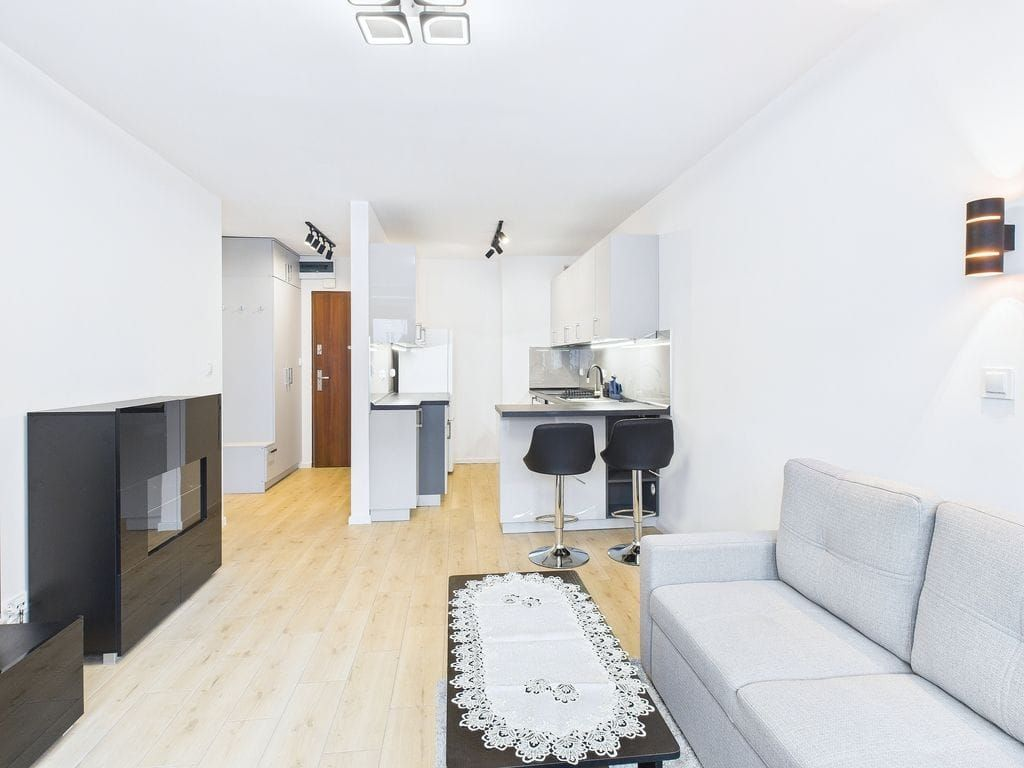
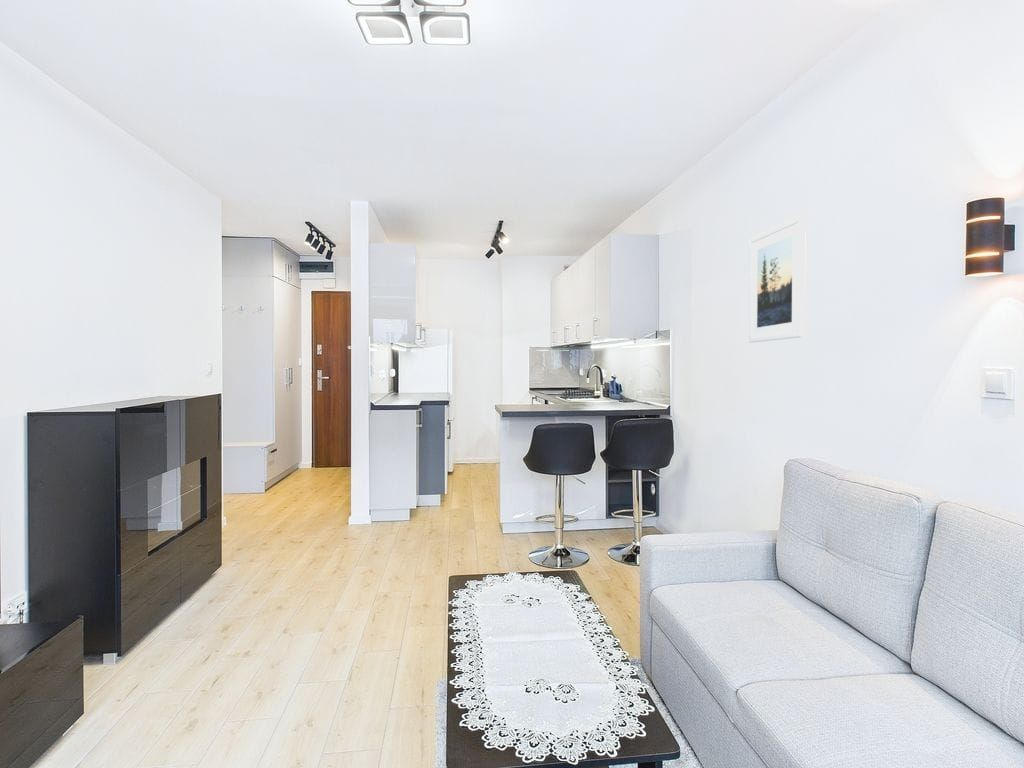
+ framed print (774, 284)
